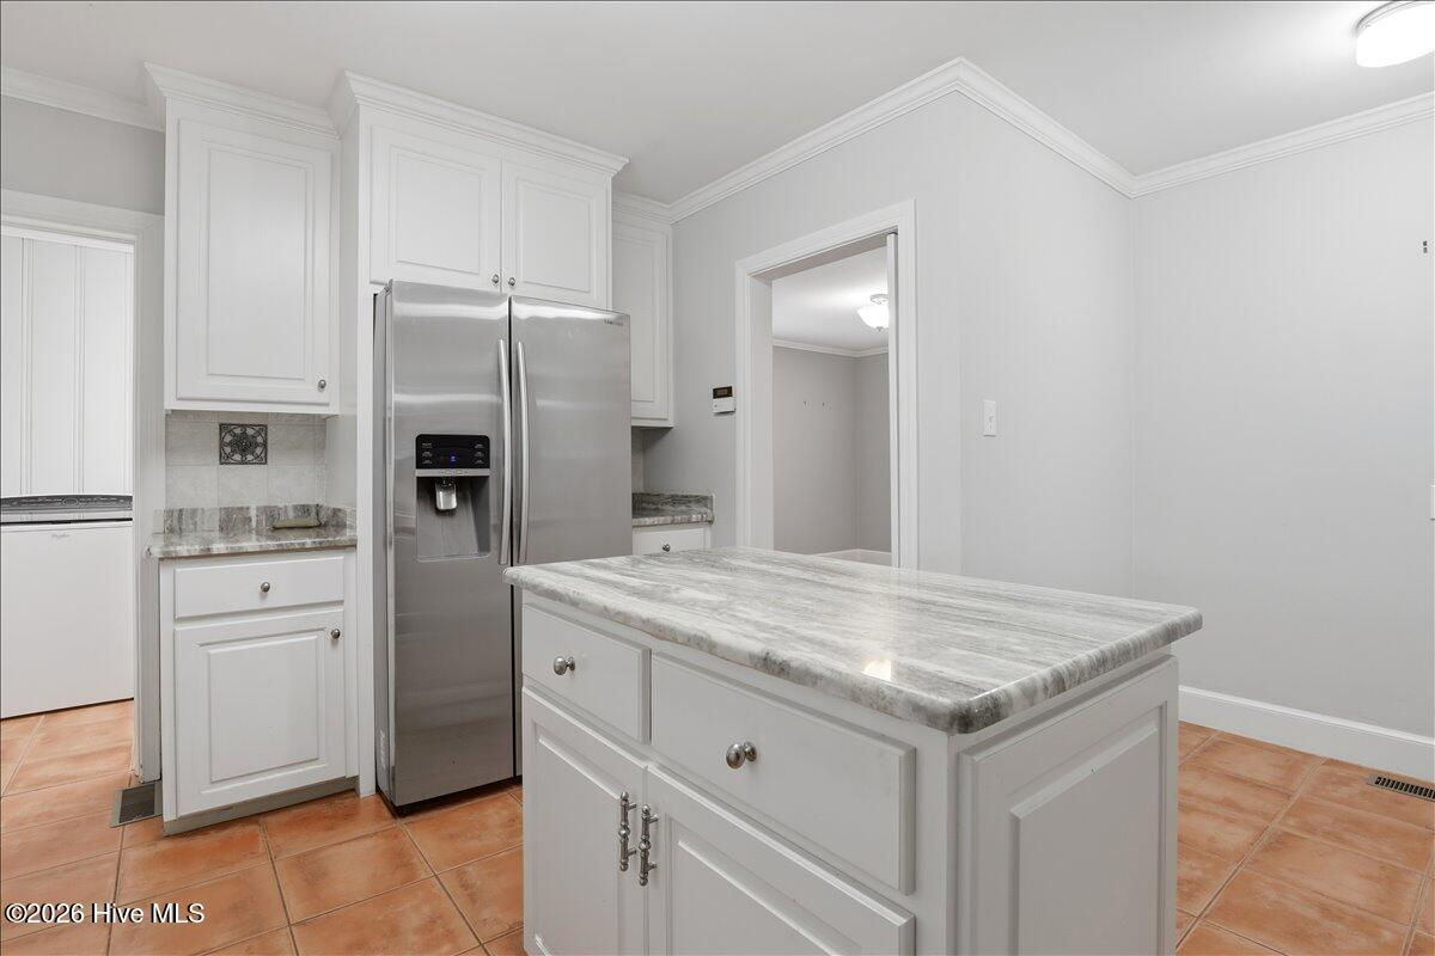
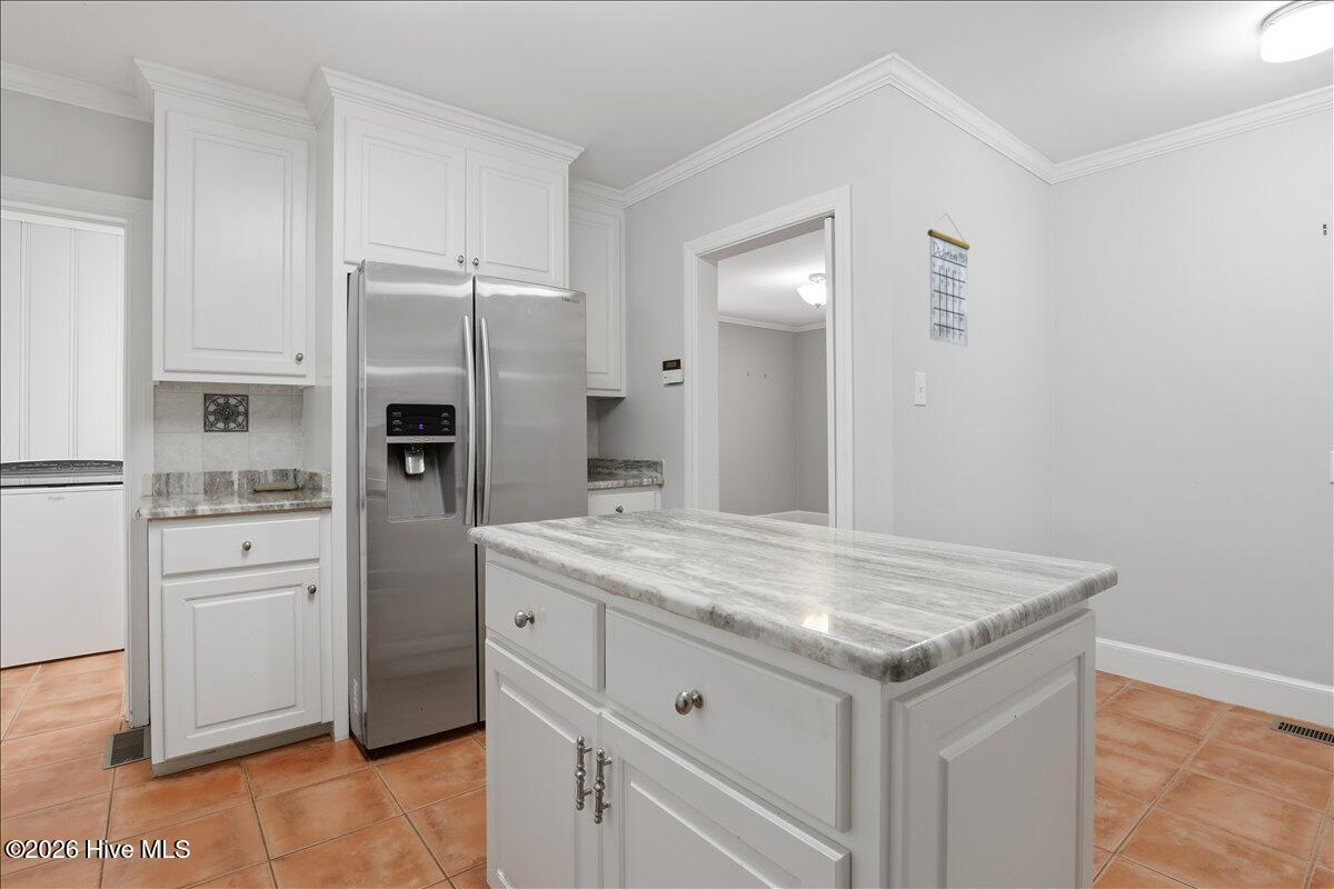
+ calendar (948, 277)
